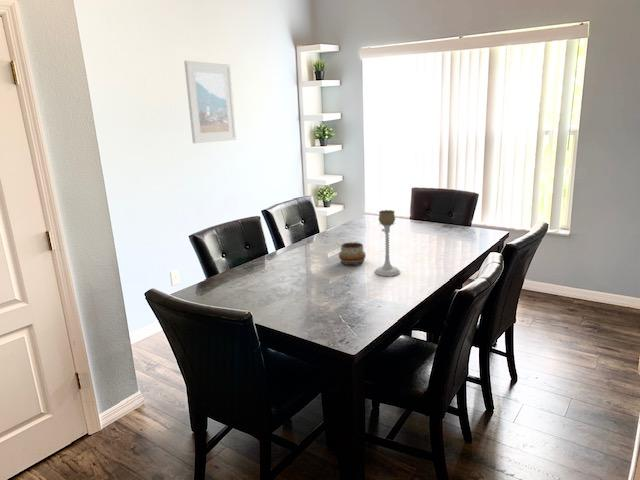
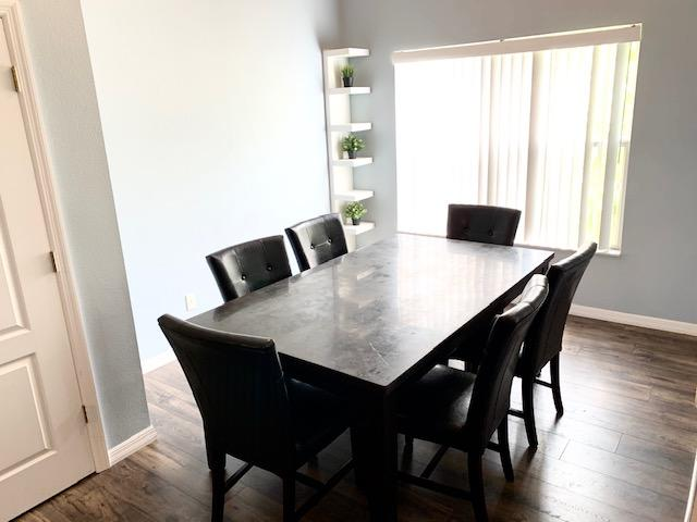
- candle holder (387, 242)
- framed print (212, 102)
- decorative bowl (352, 253)
